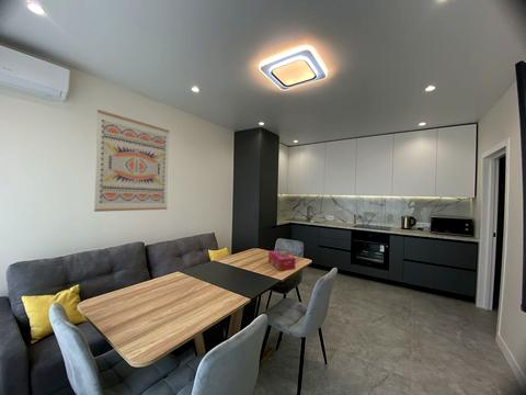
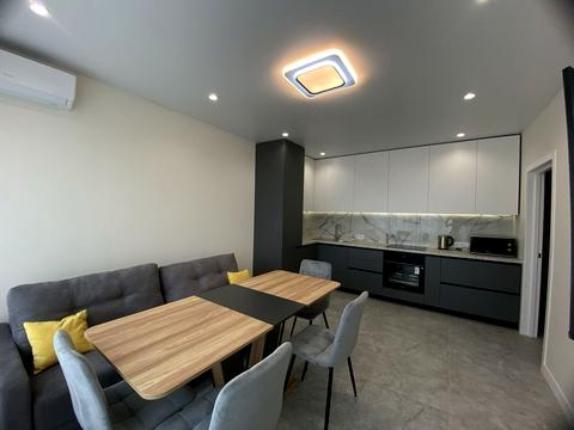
- tissue box (281, 259)
- wall art (136, 166)
